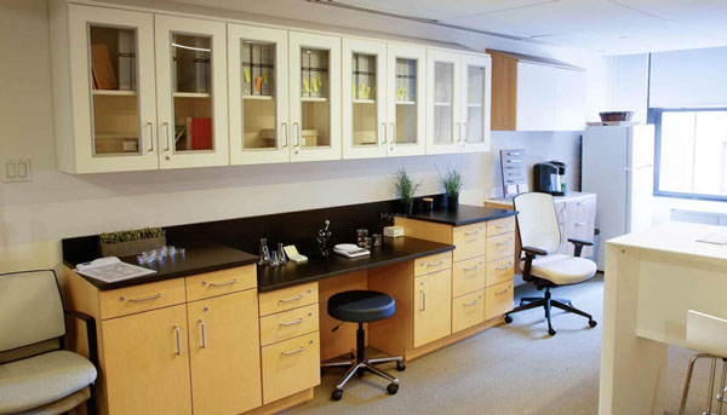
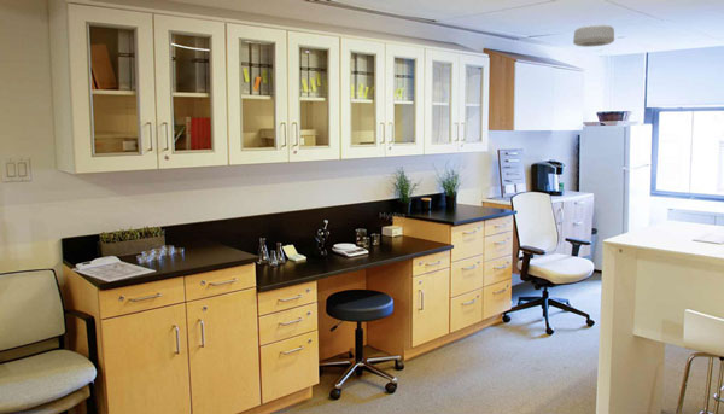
+ ceiling light (594, 35)
